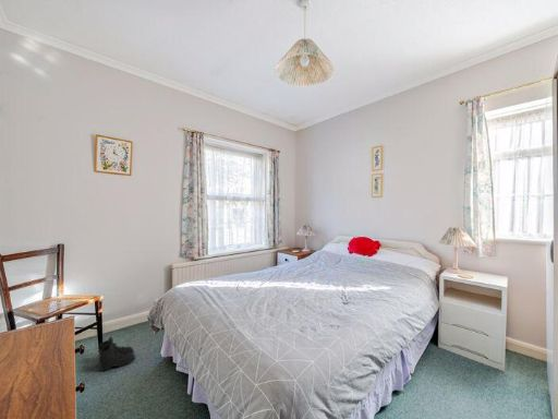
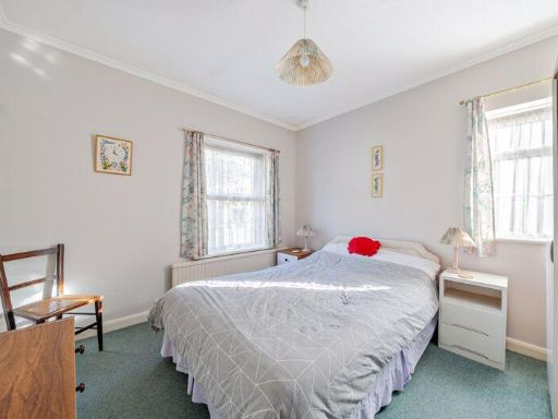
- boots (117, 349)
